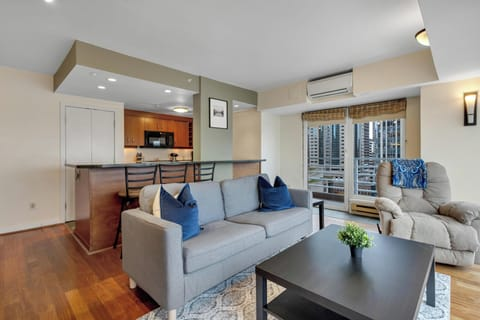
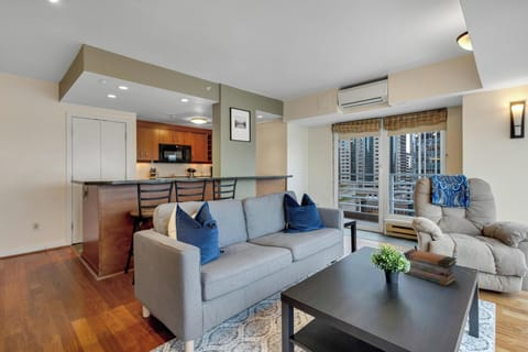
+ book stack (428, 265)
